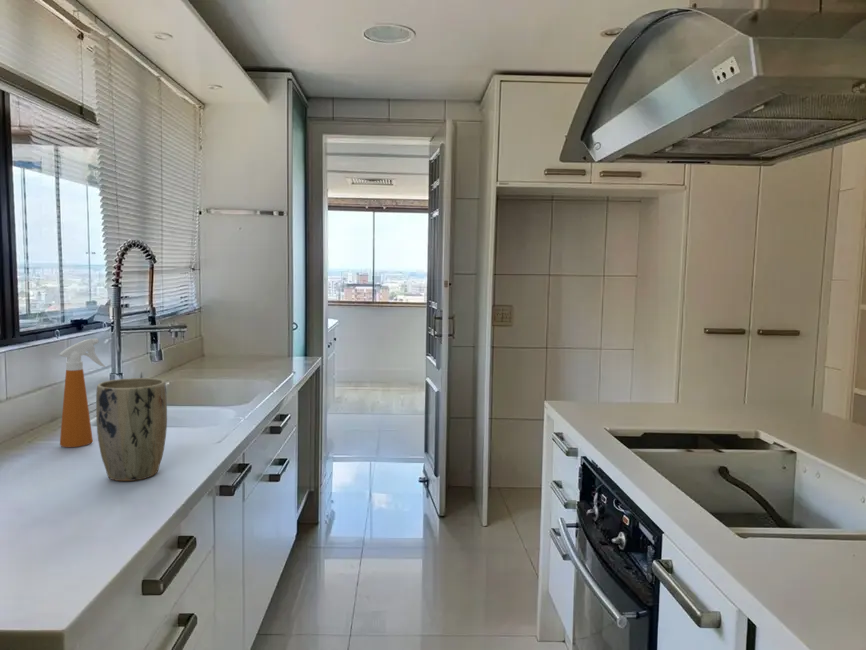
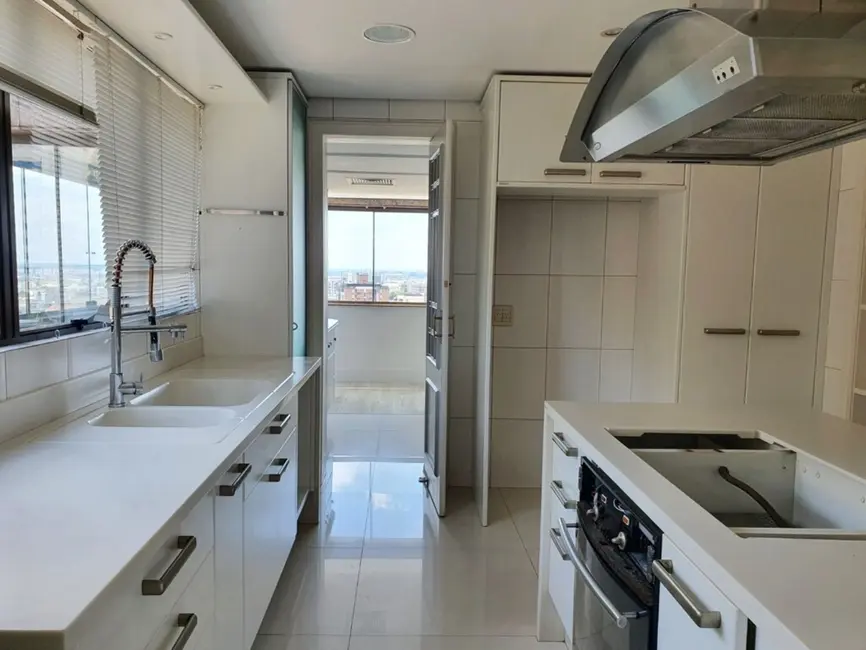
- plant pot (132, 428)
- spray bottle (83, 391)
